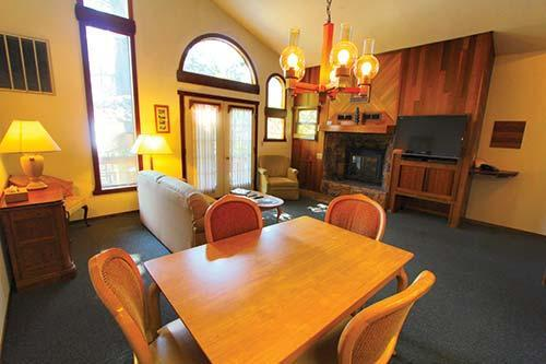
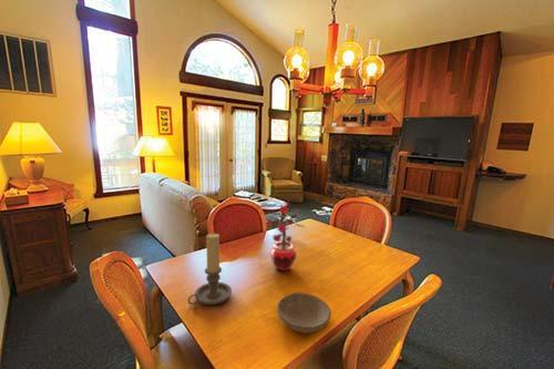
+ bowl (302, 314)
+ candle holder (209, 266)
+ potted plant (285, 236)
